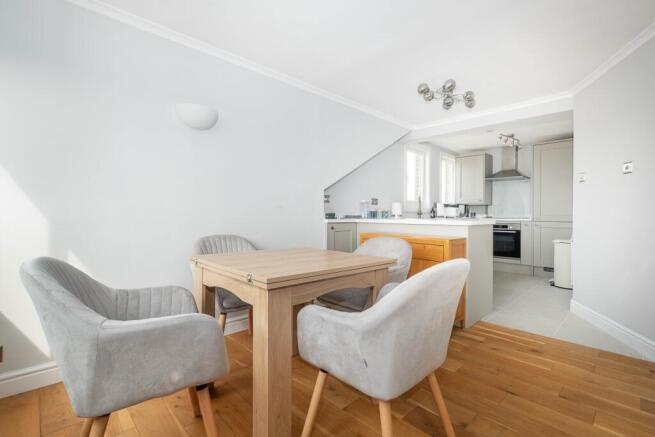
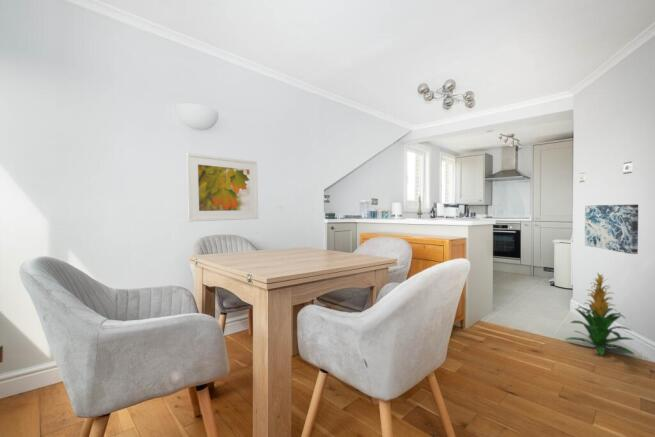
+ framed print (225, 189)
+ indoor plant (598, 310)
+ wall art (608, 227)
